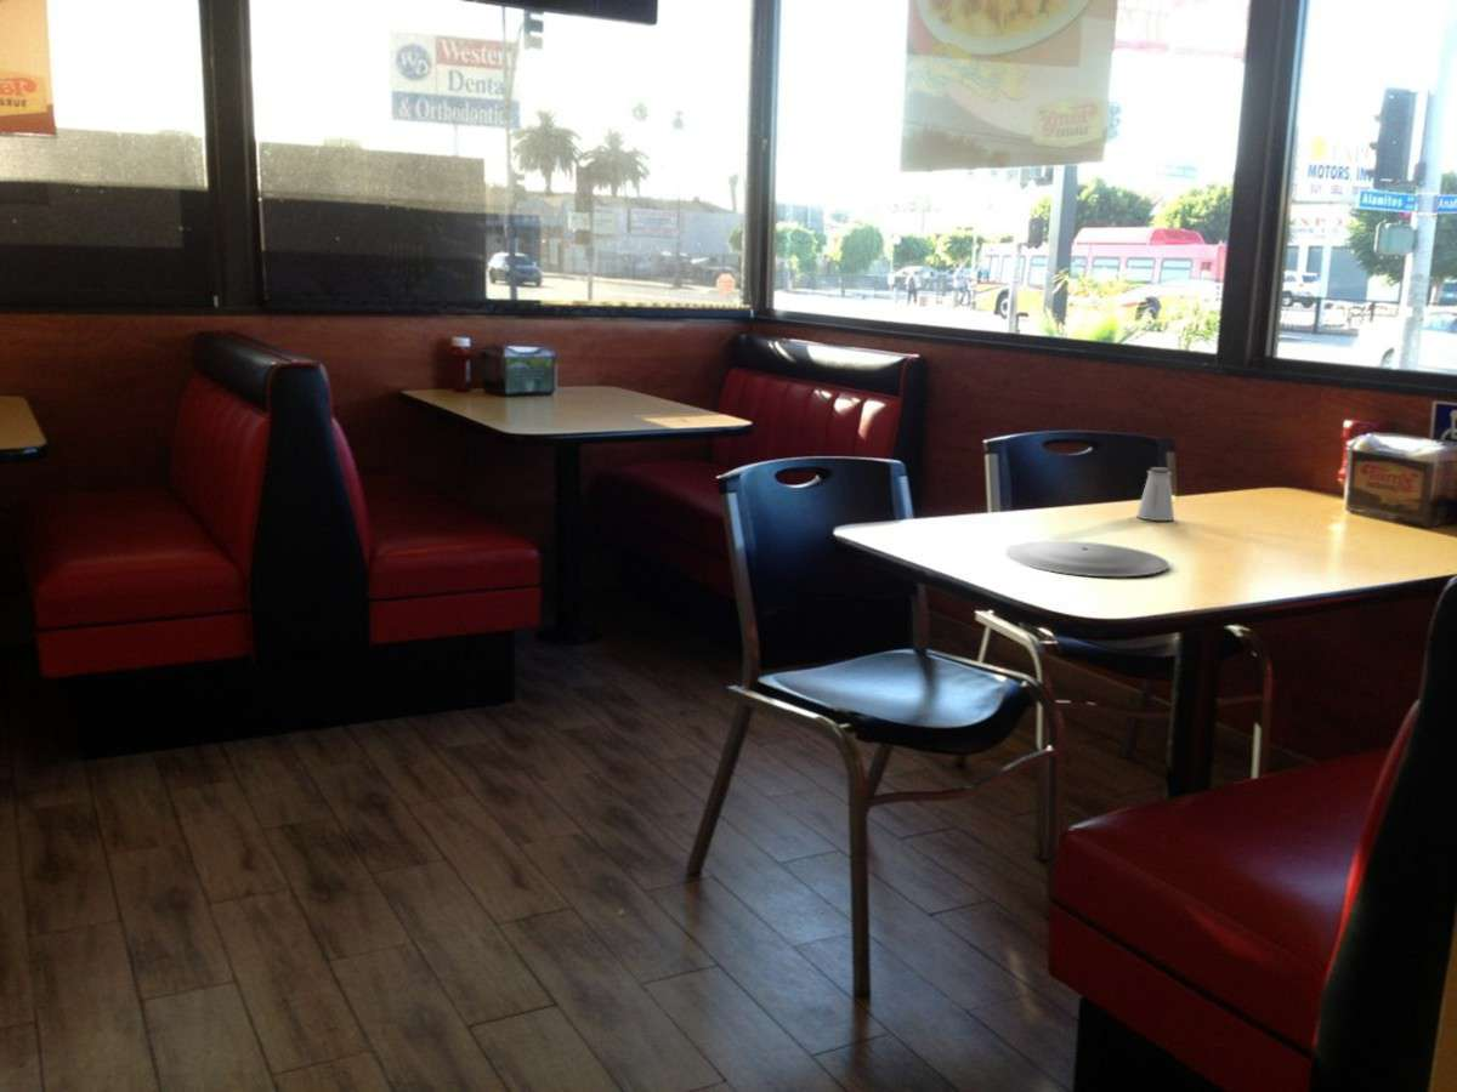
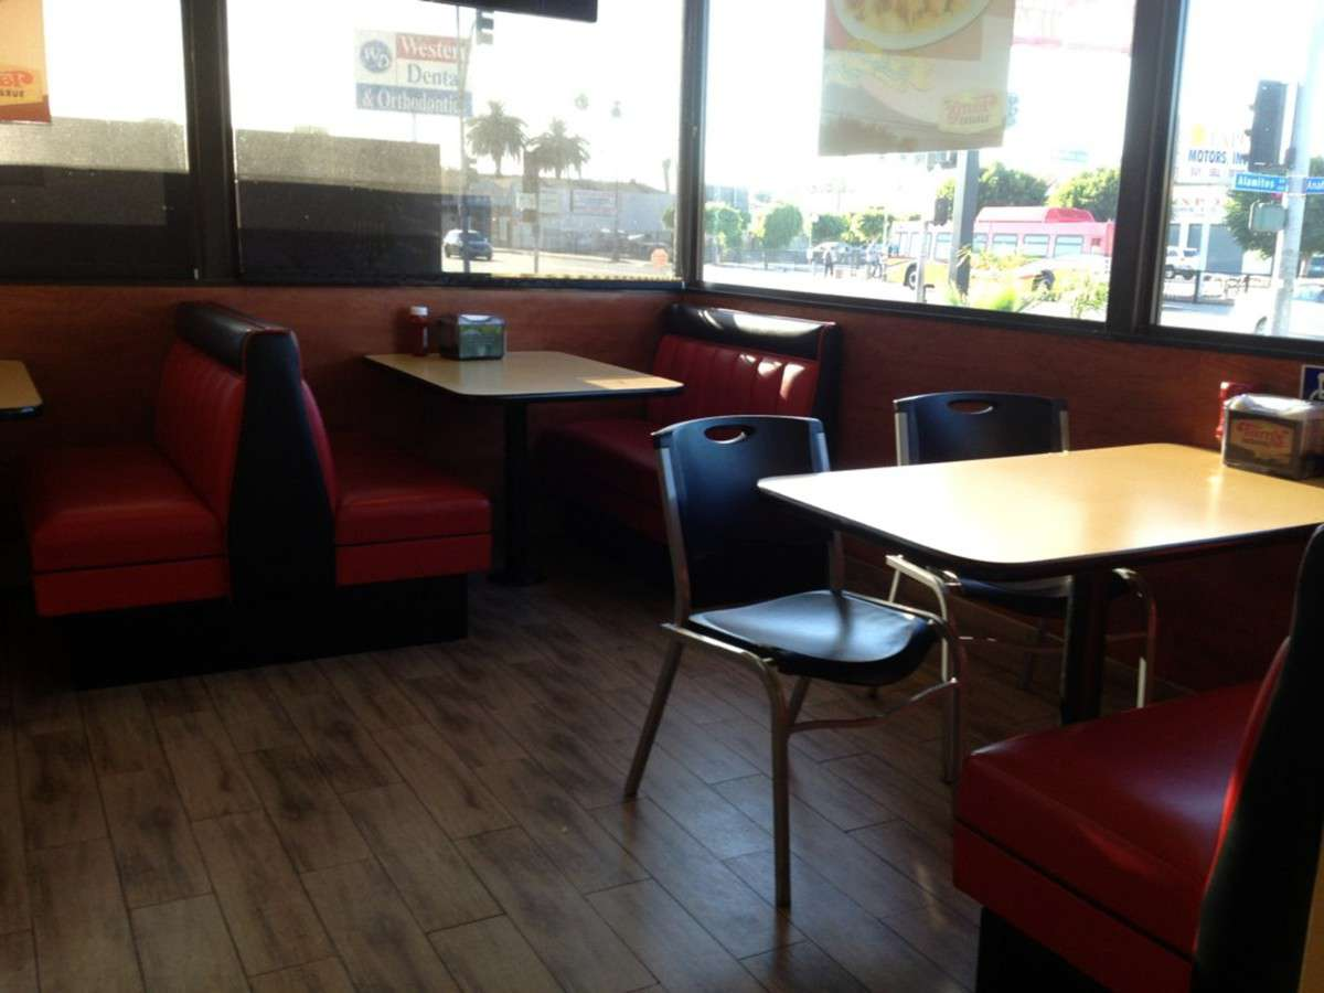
- saltshaker (1157, 493)
- plate (1084, 553)
